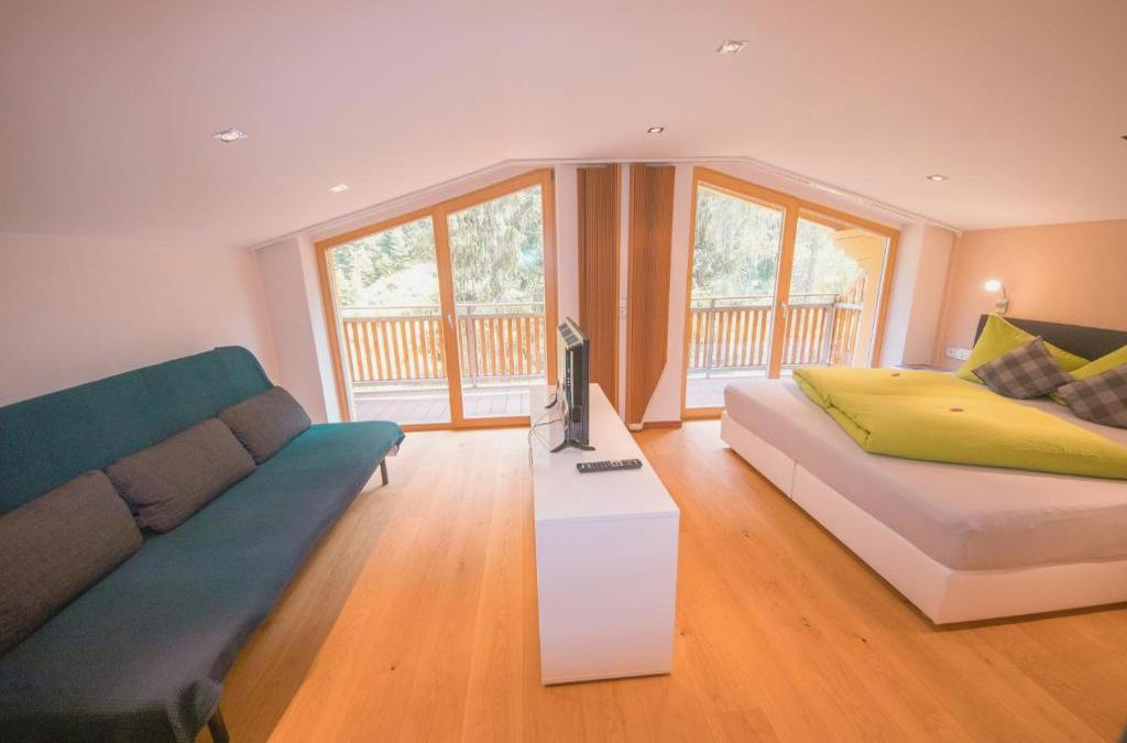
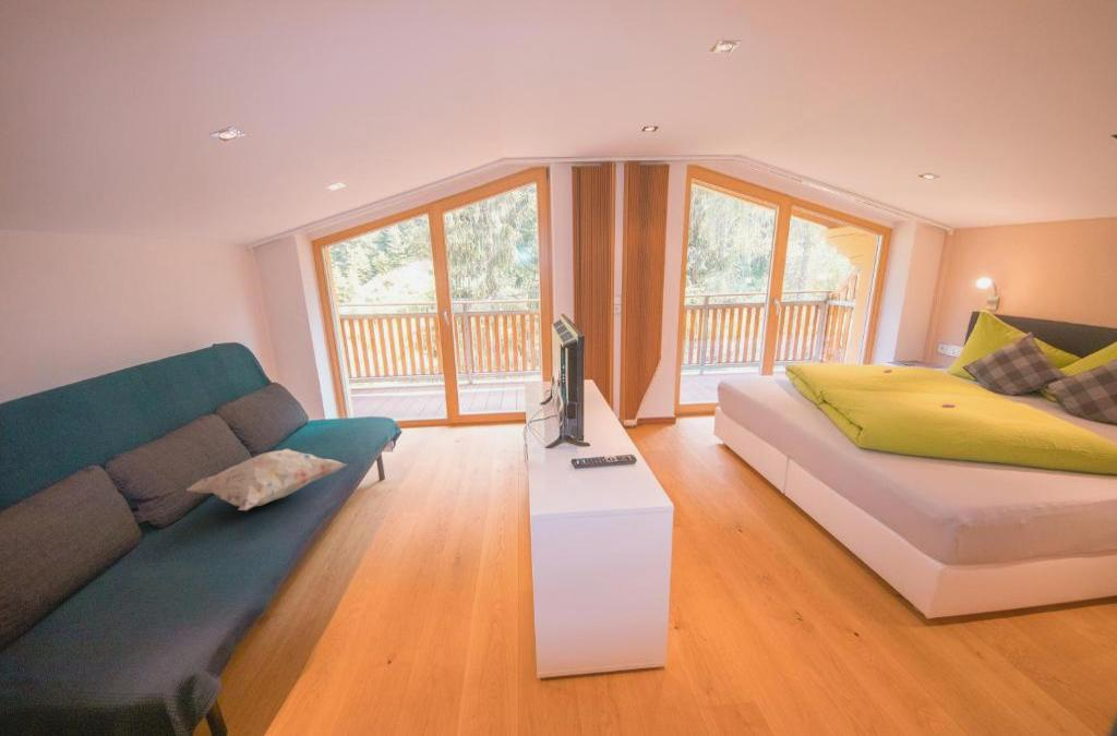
+ decorative pillow (269, 475)
